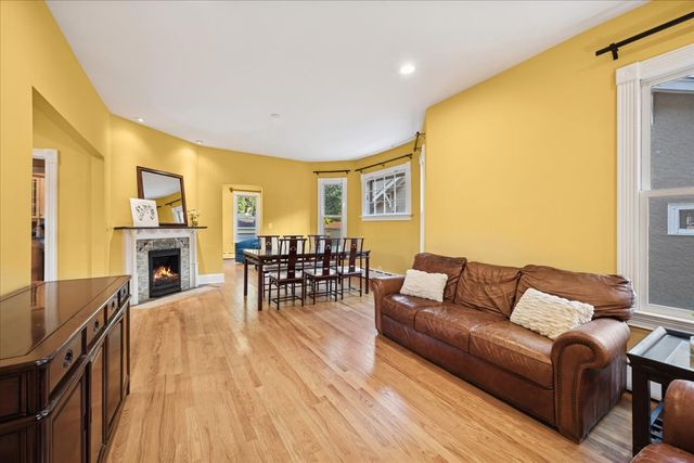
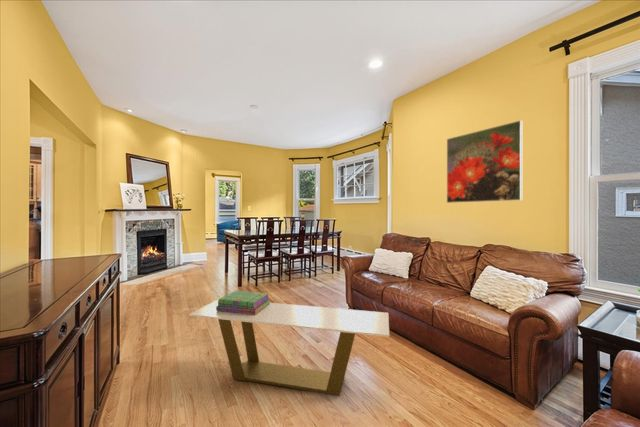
+ coffee table (289, 326)
+ stack of books (244, 301)
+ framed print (480, 166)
